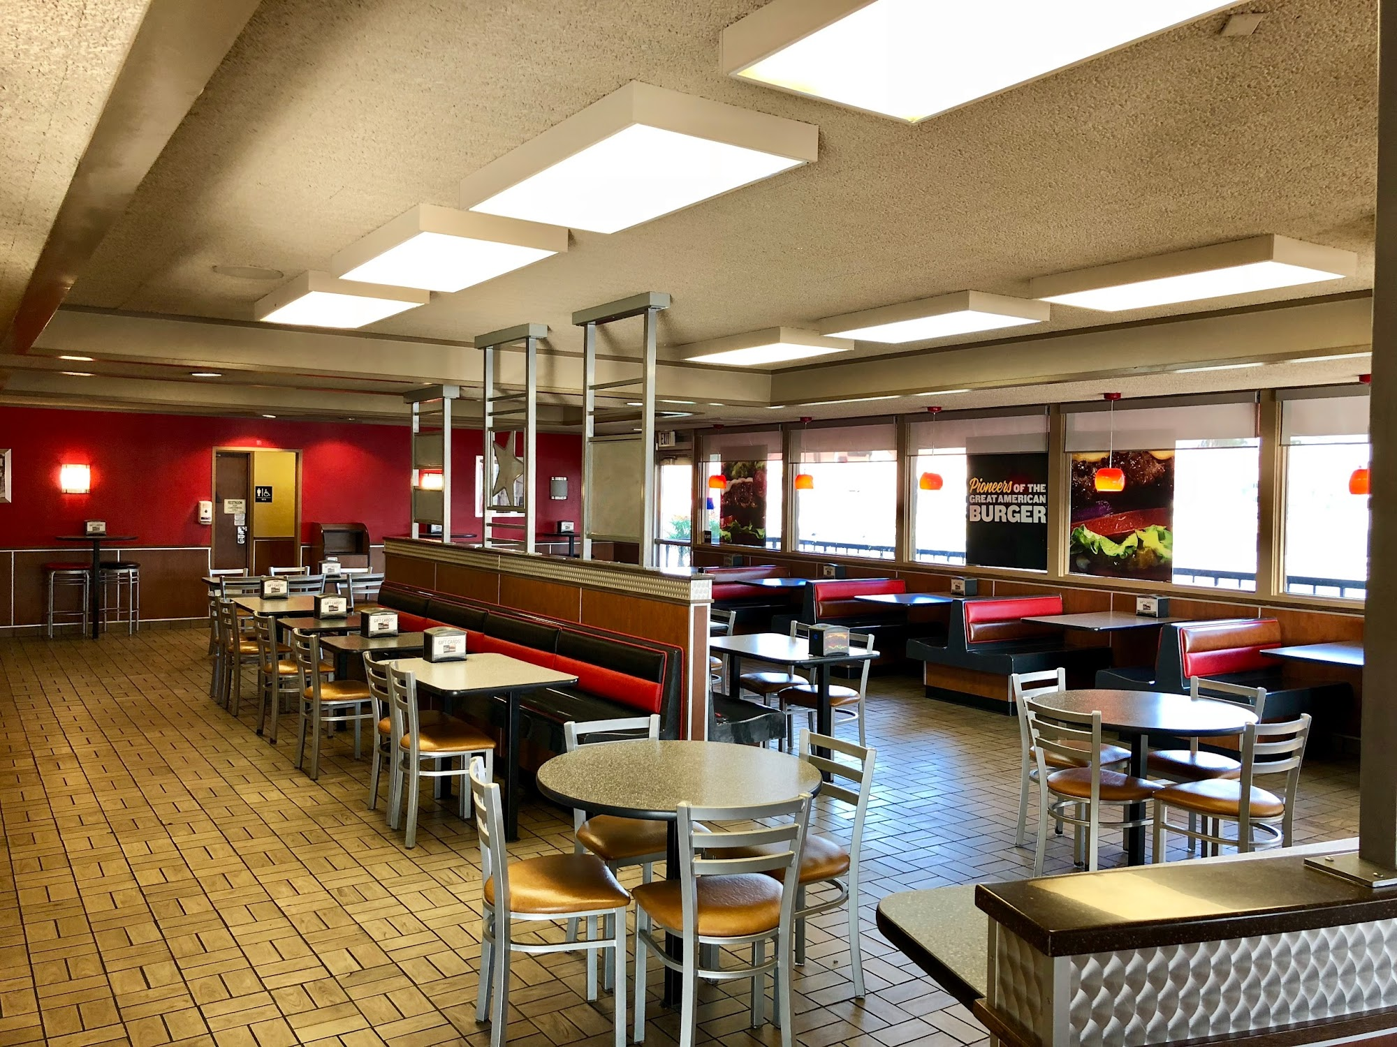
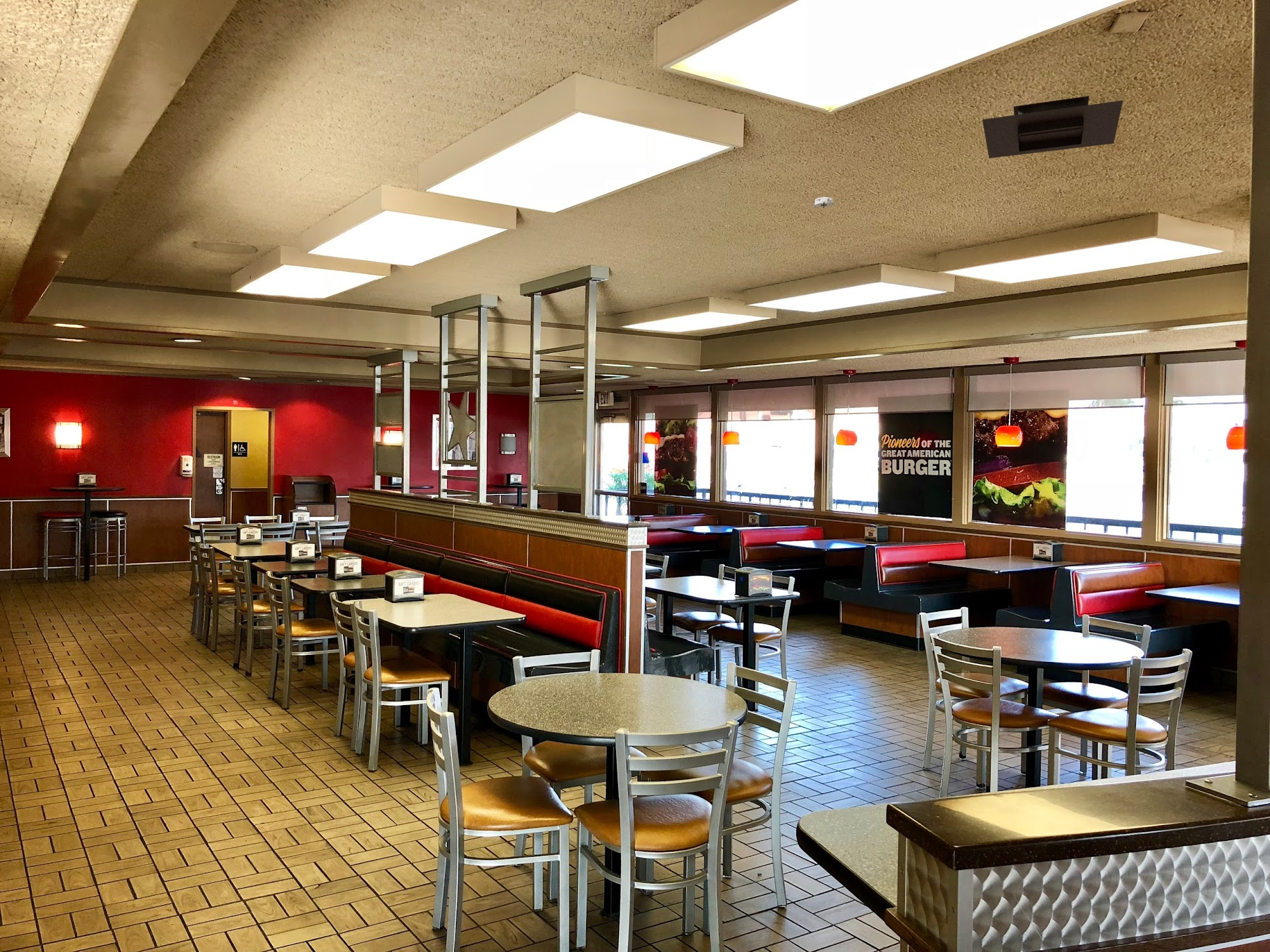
+ smoke detector (823, 202)
+ ceiling vent (1050, 126)
